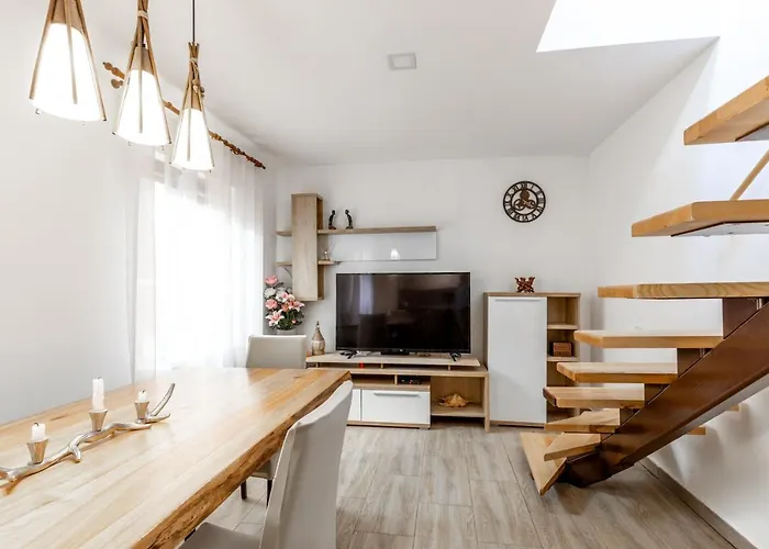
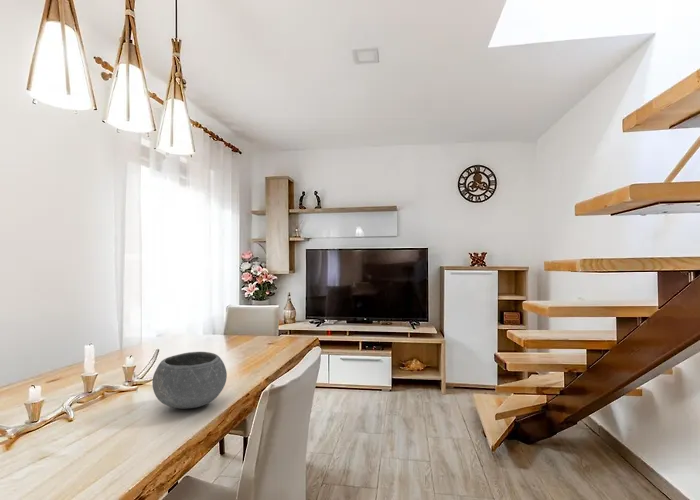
+ bowl (190, 381)
